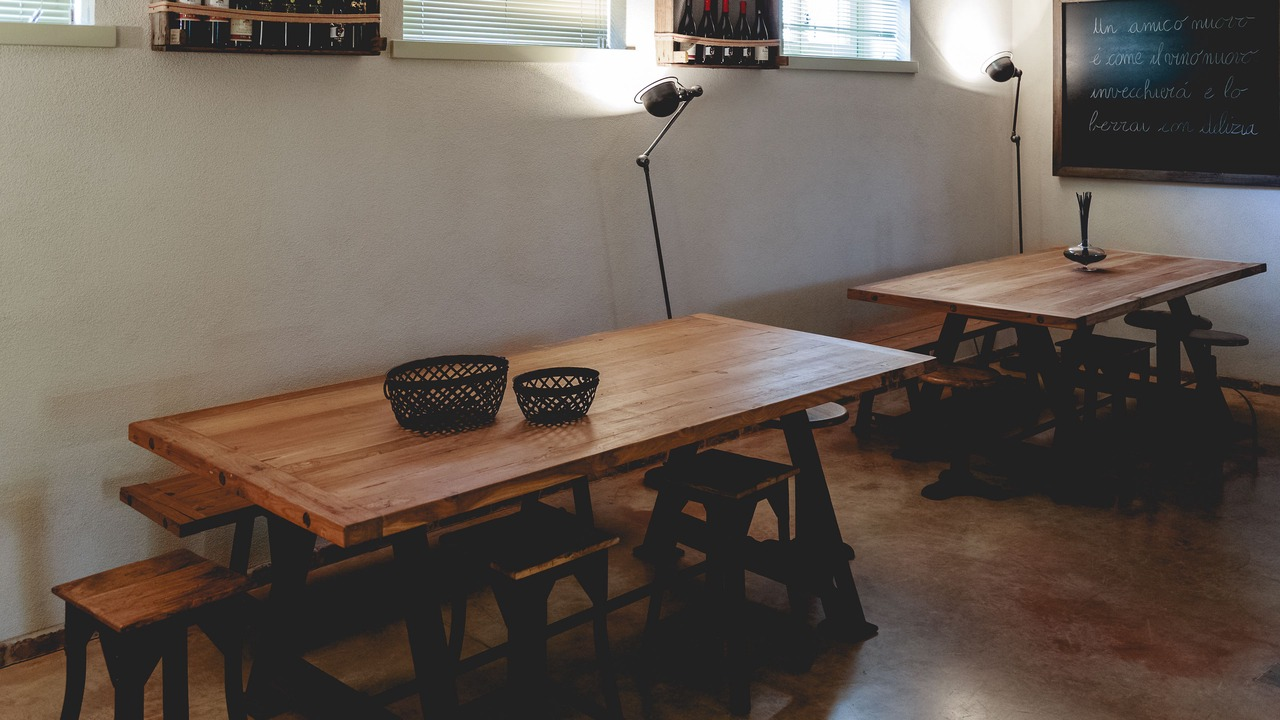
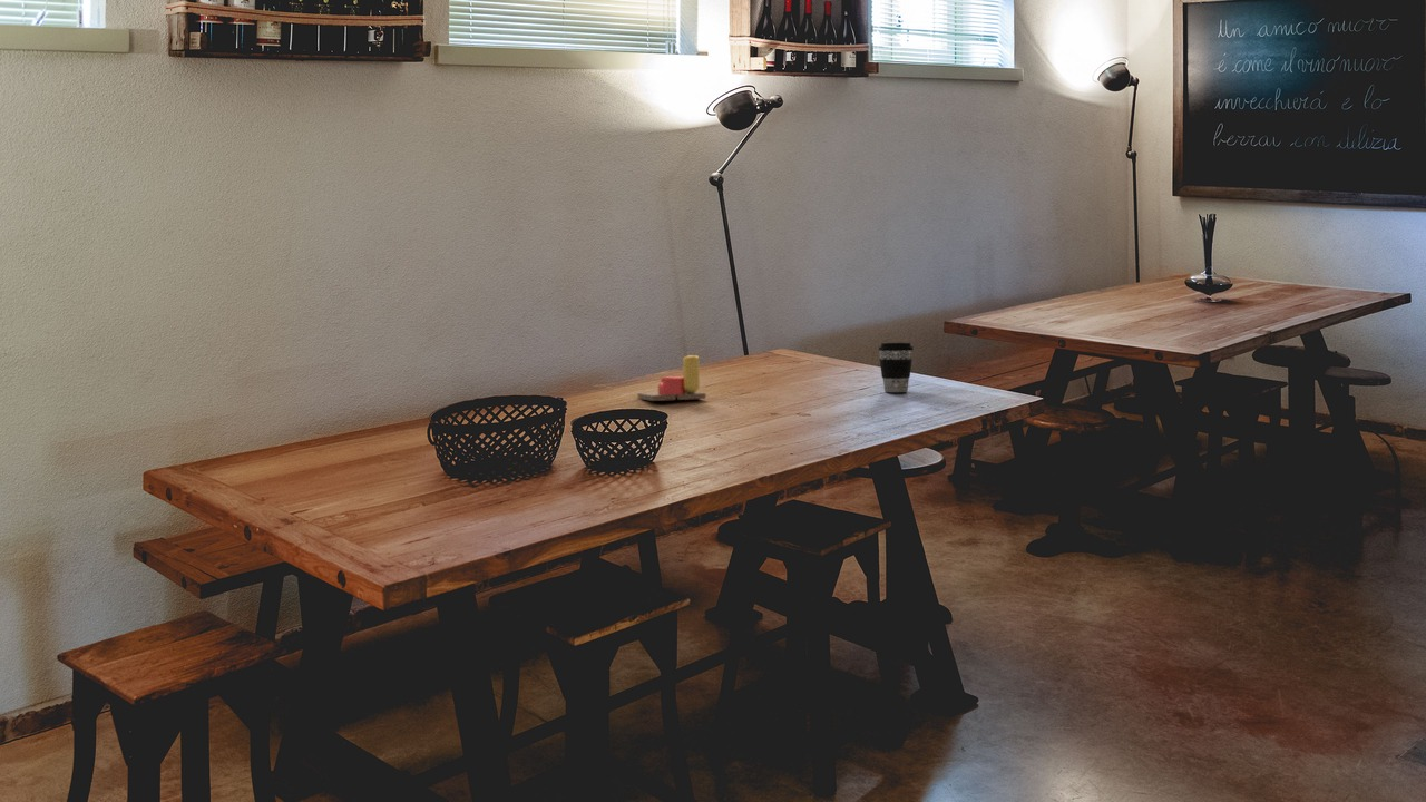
+ candle (672, 376)
+ coffee cup (896, 366)
